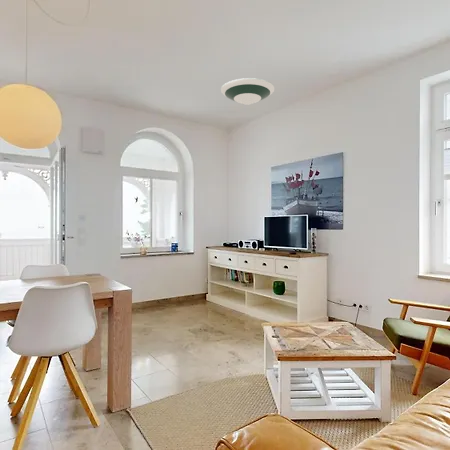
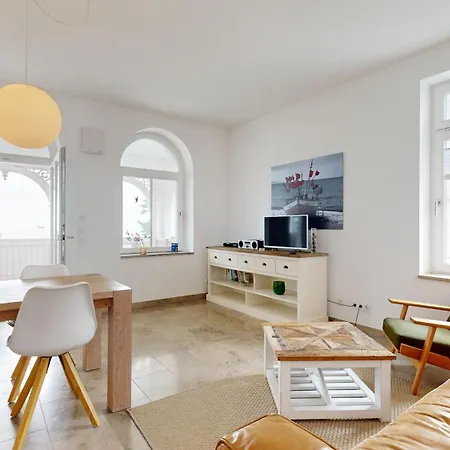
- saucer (247, 96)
